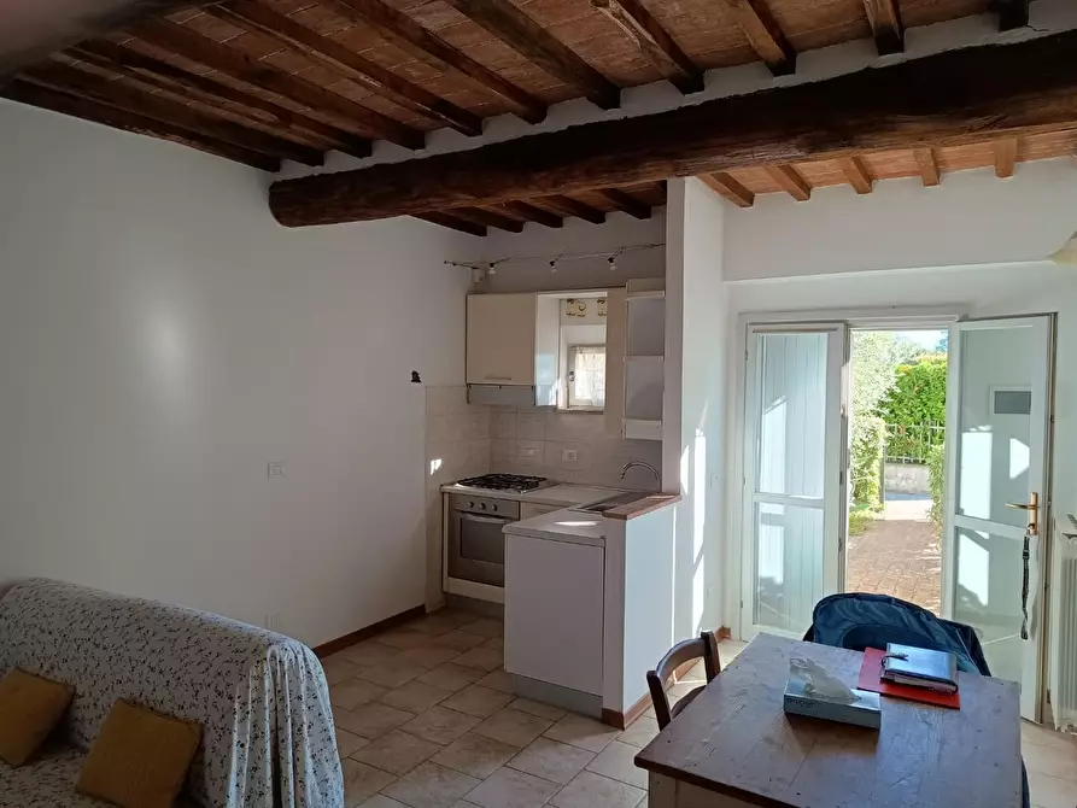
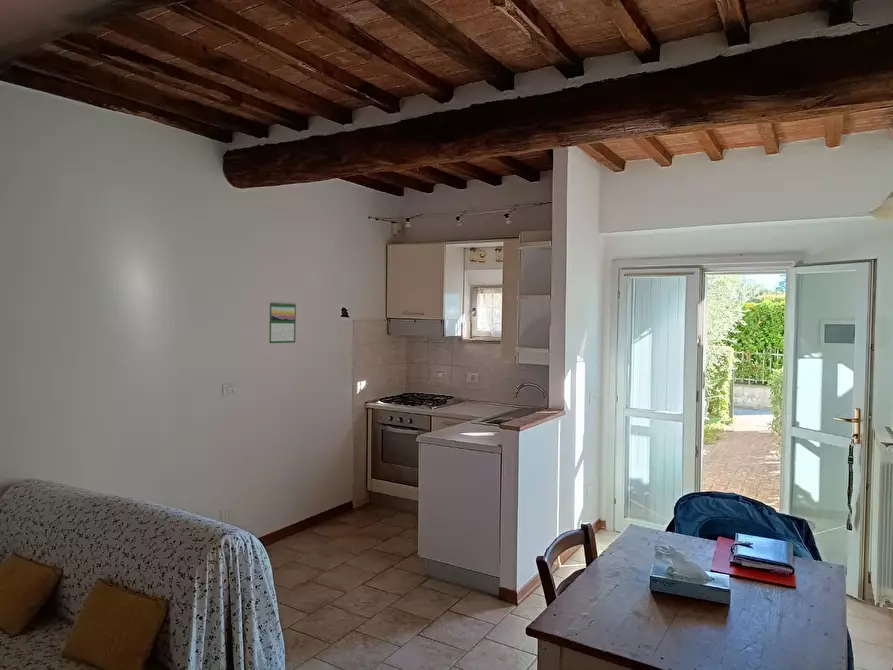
+ calendar (282, 322)
